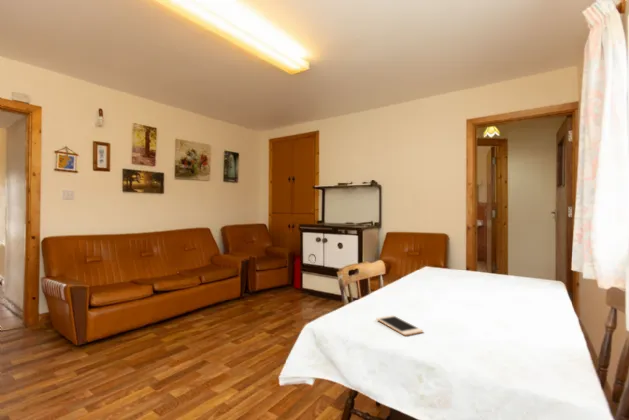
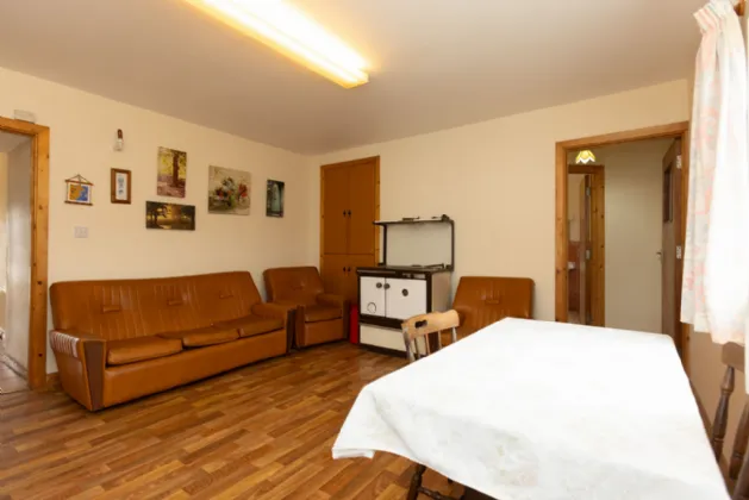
- cell phone (398, 324)
